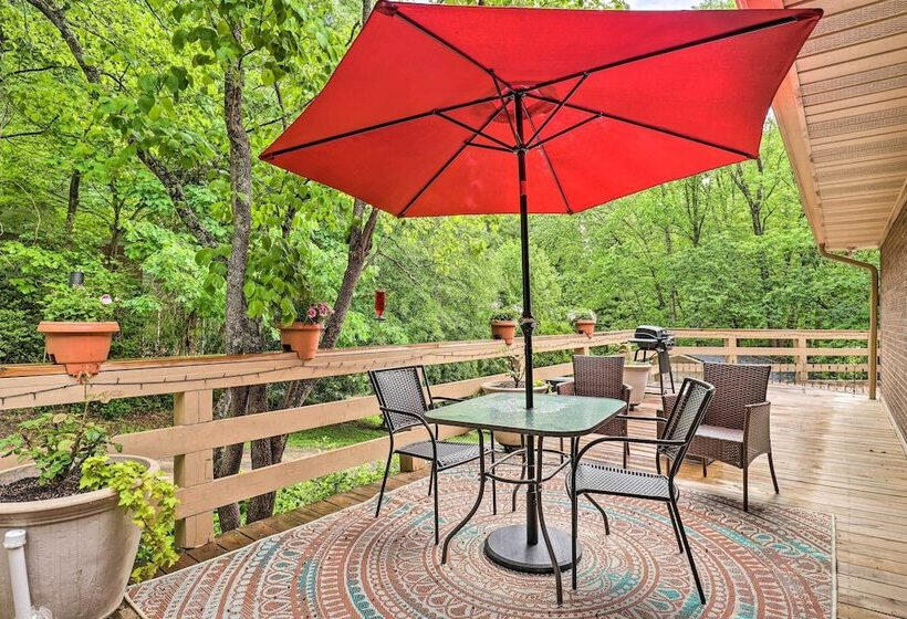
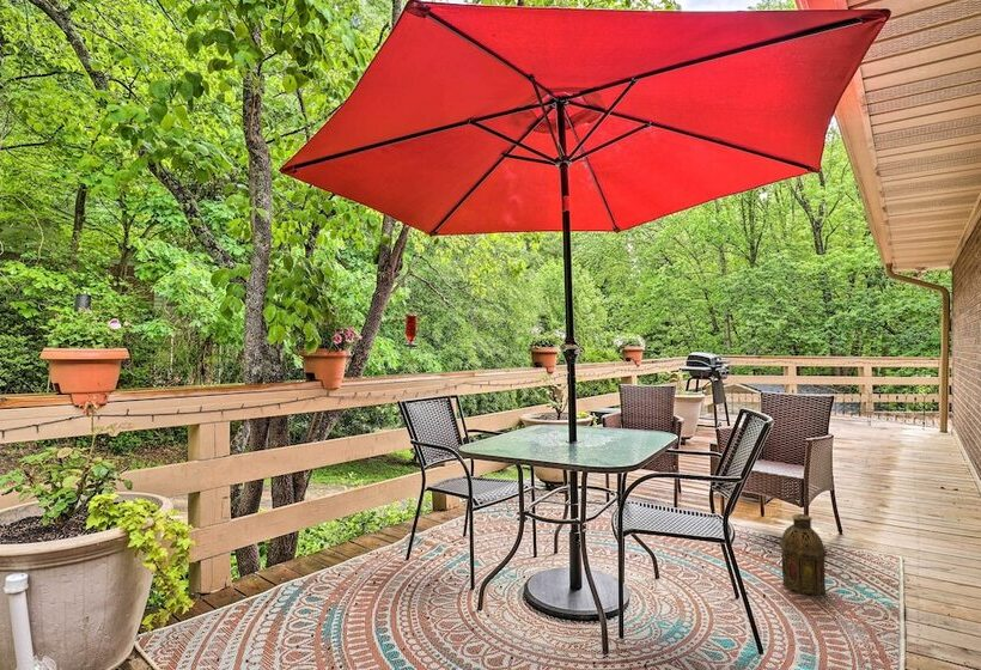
+ lantern (802, 550)
